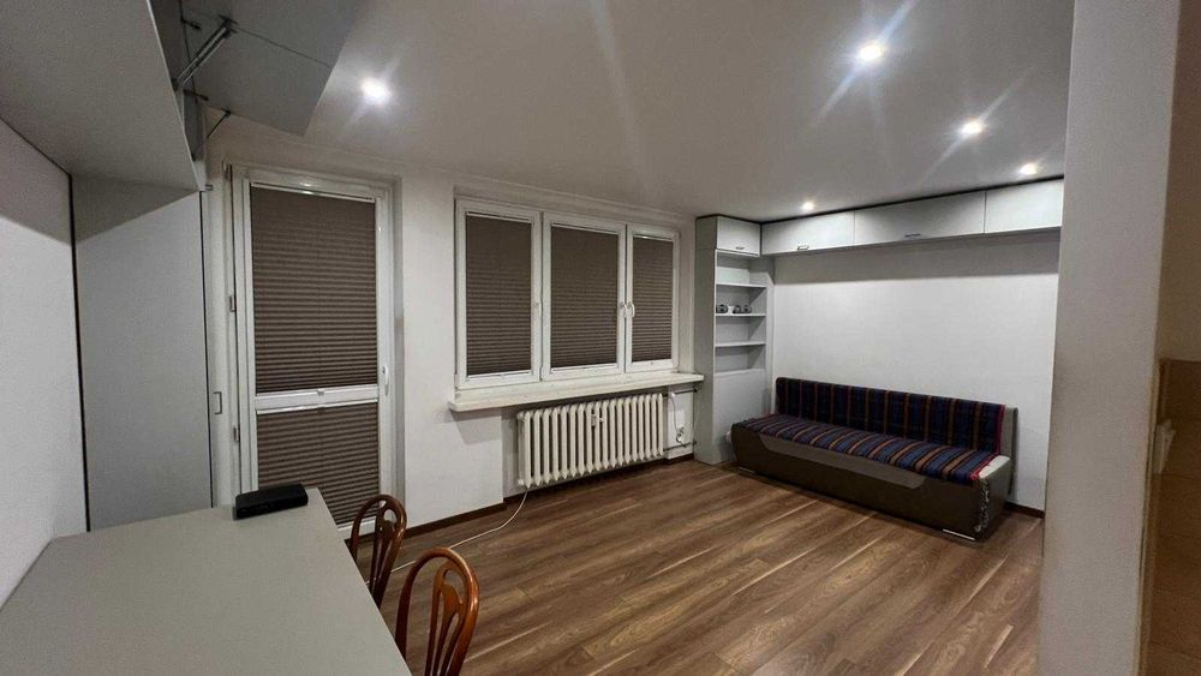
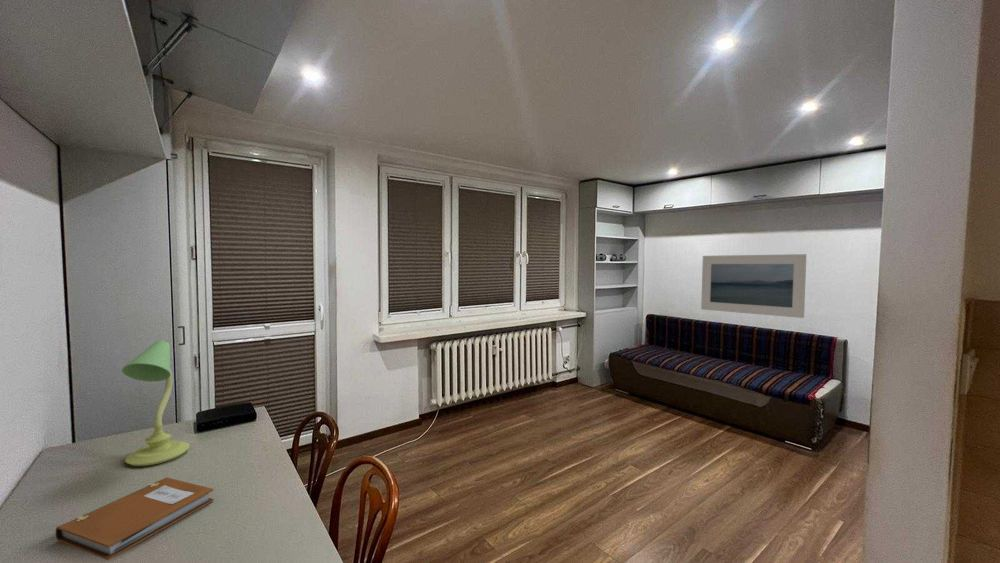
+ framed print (749, 284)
+ notebook (143, 511)
+ table lamp (160, 400)
